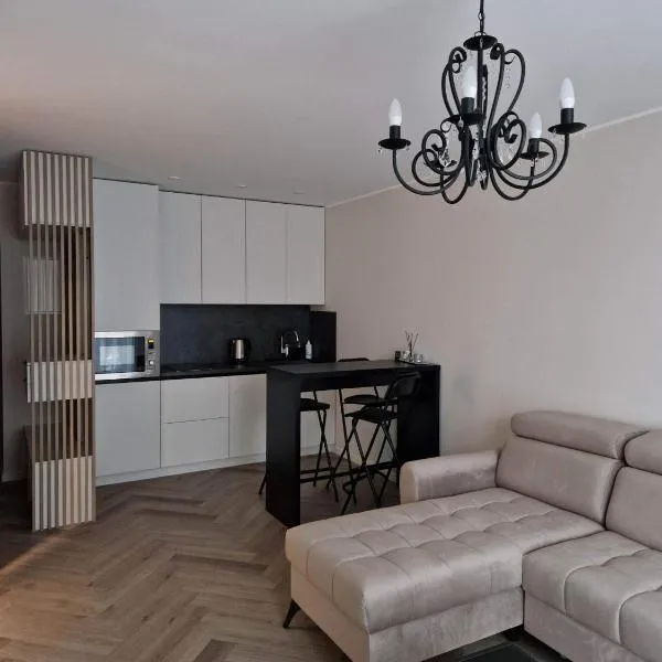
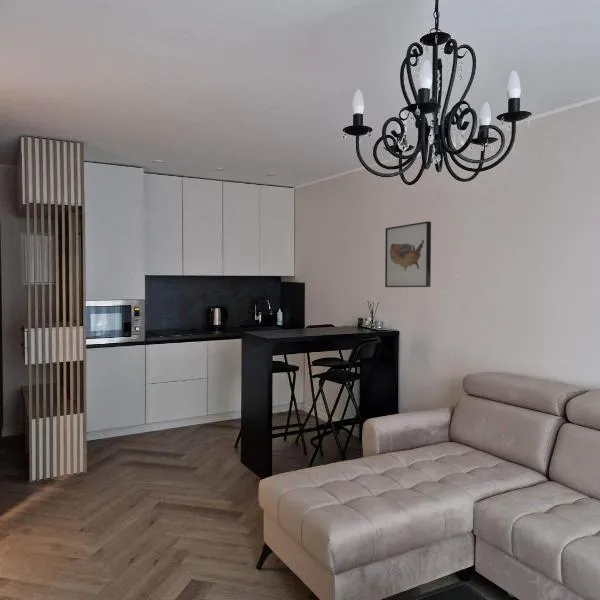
+ wall art (406, 256)
